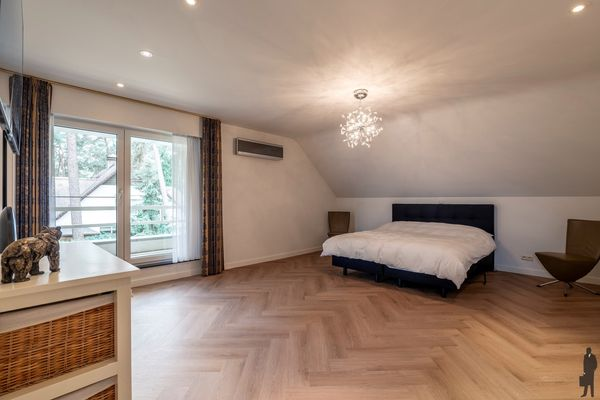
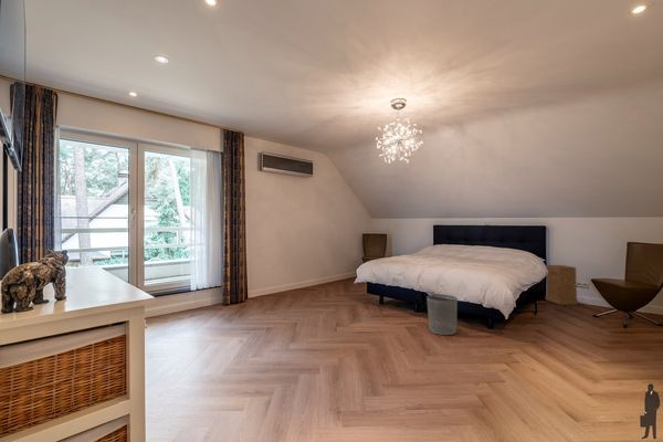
+ nightstand (560, 284)
+ waste bin (442, 314)
